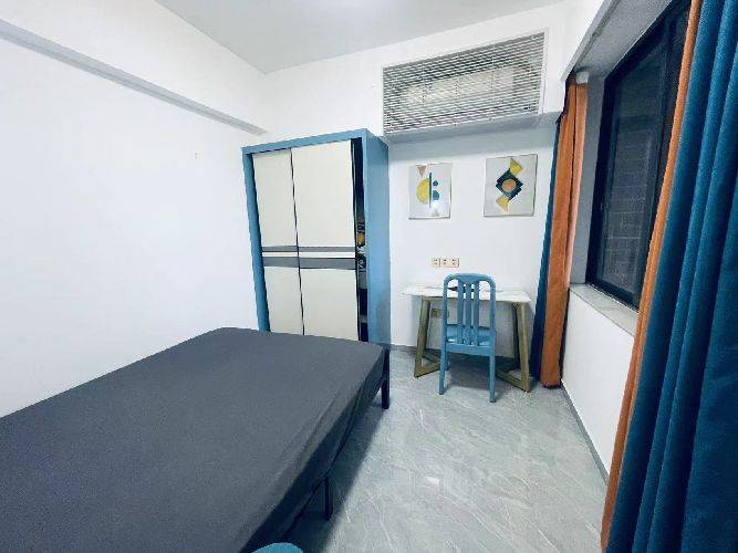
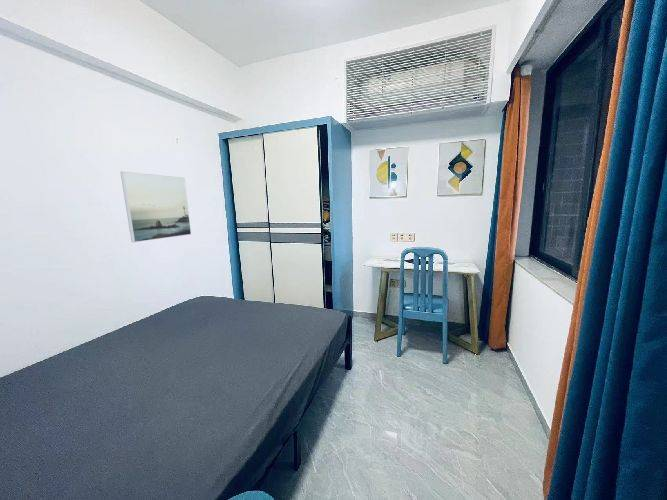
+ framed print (160, 207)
